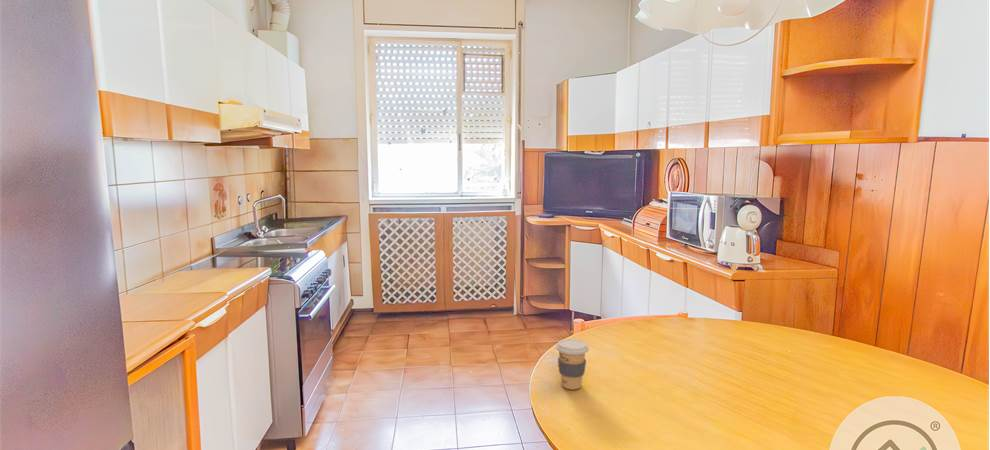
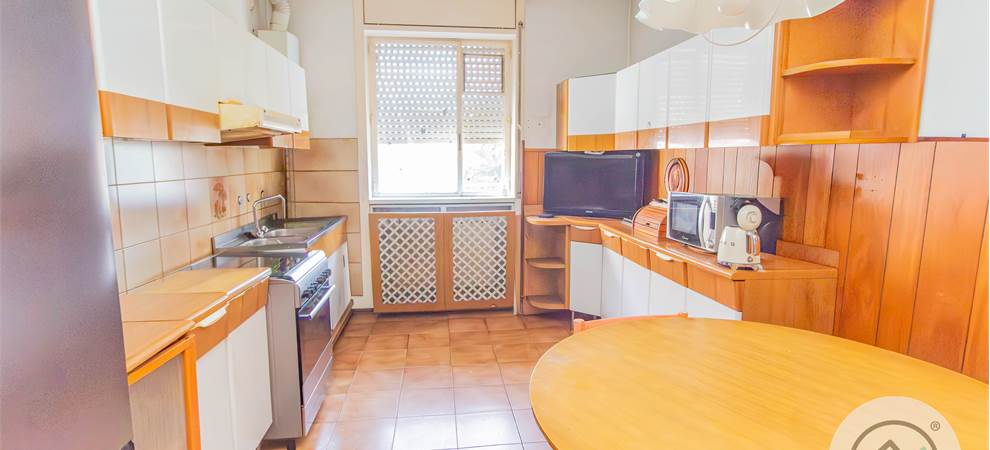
- coffee cup (571, 364)
